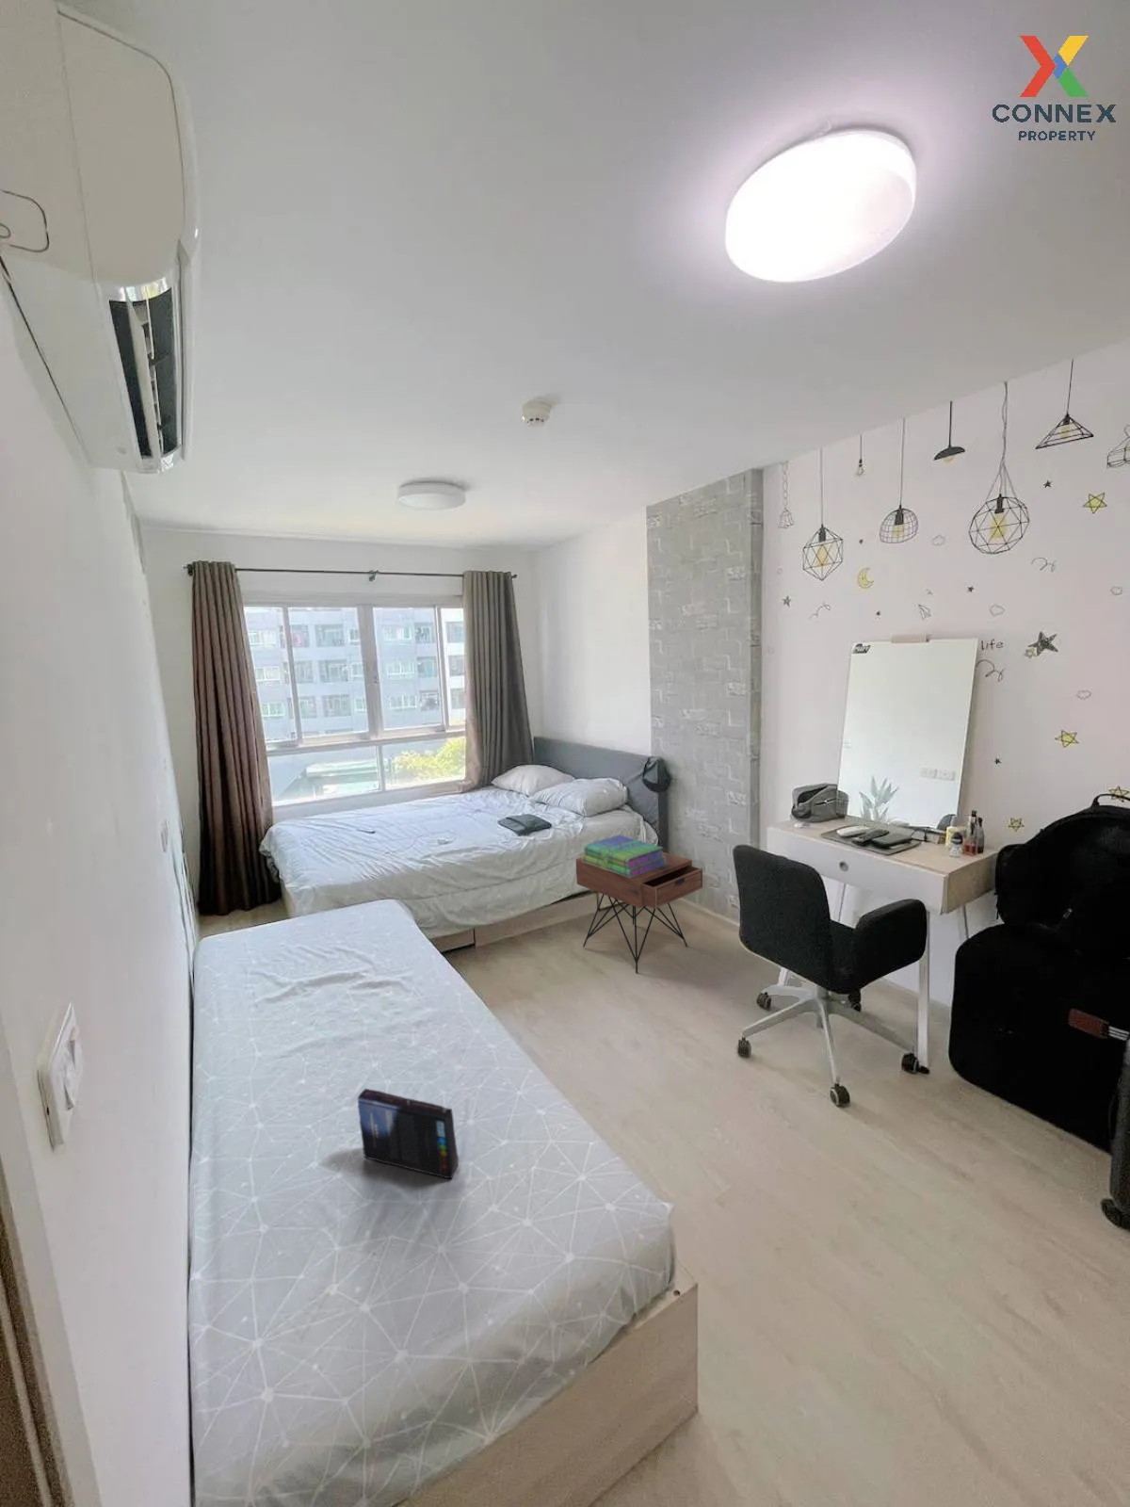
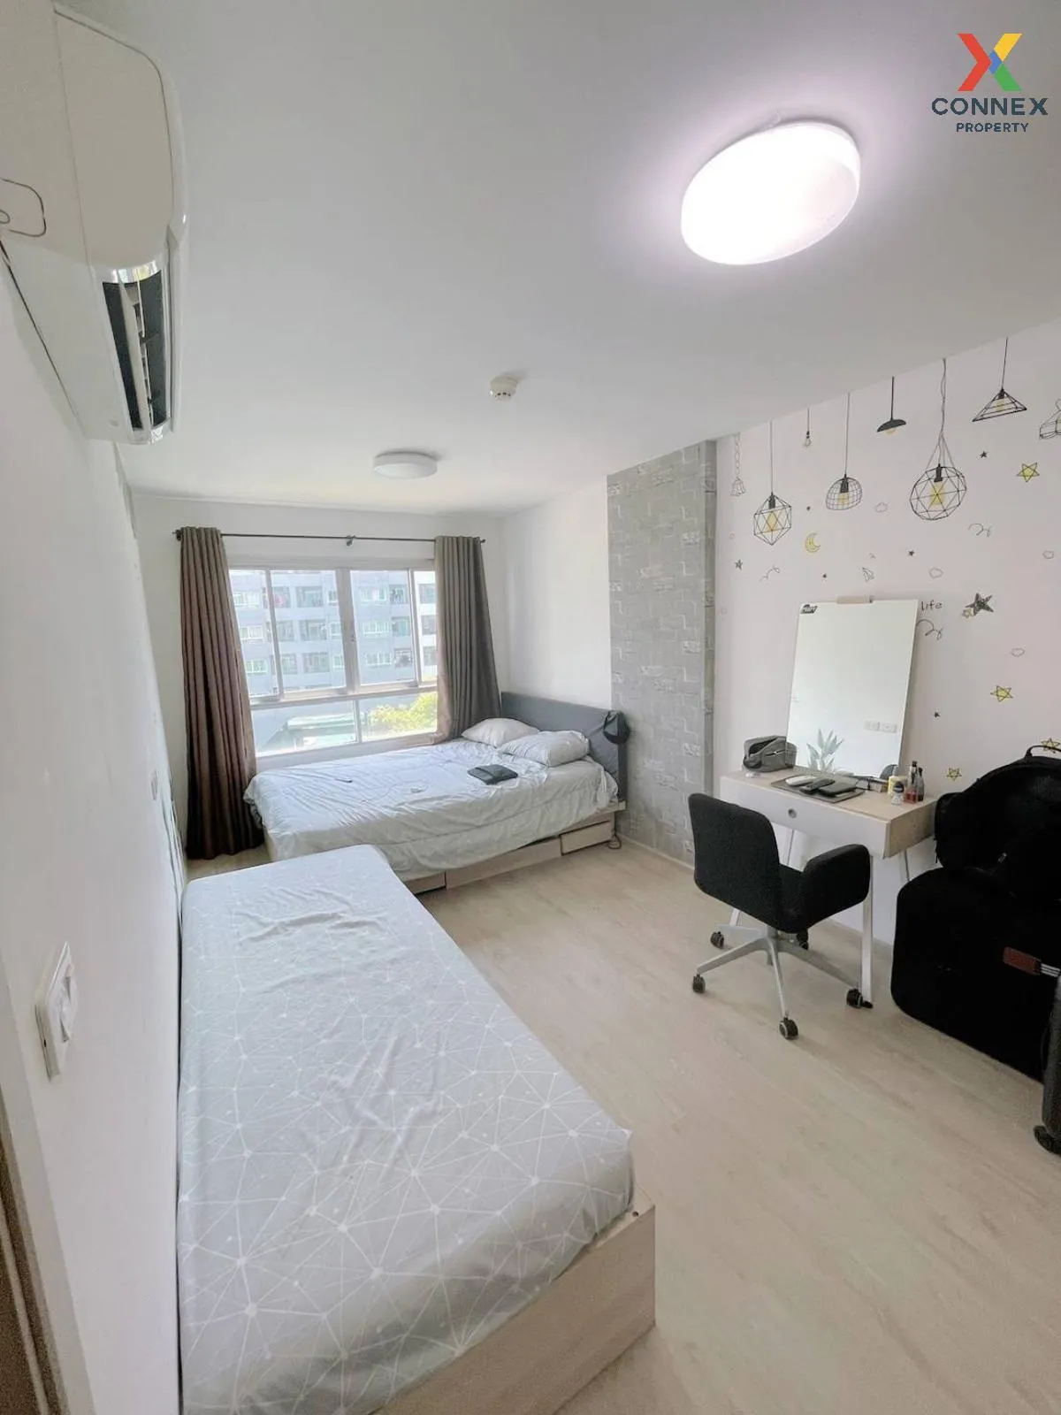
- nightstand (640, 905)
- hardback book (408, 1130)
- stack of books (622, 854)
